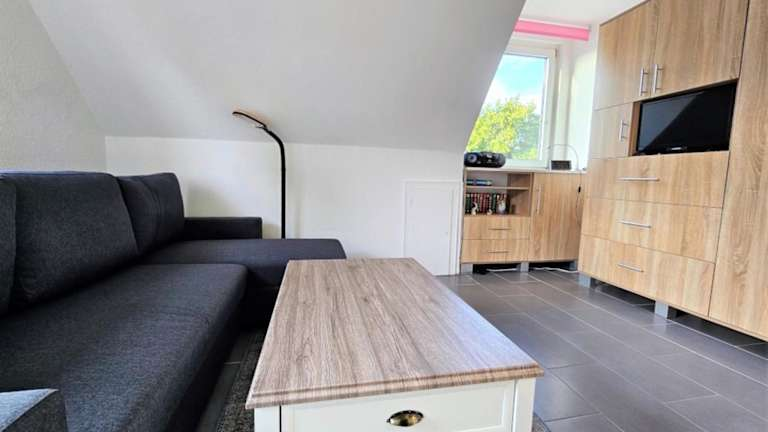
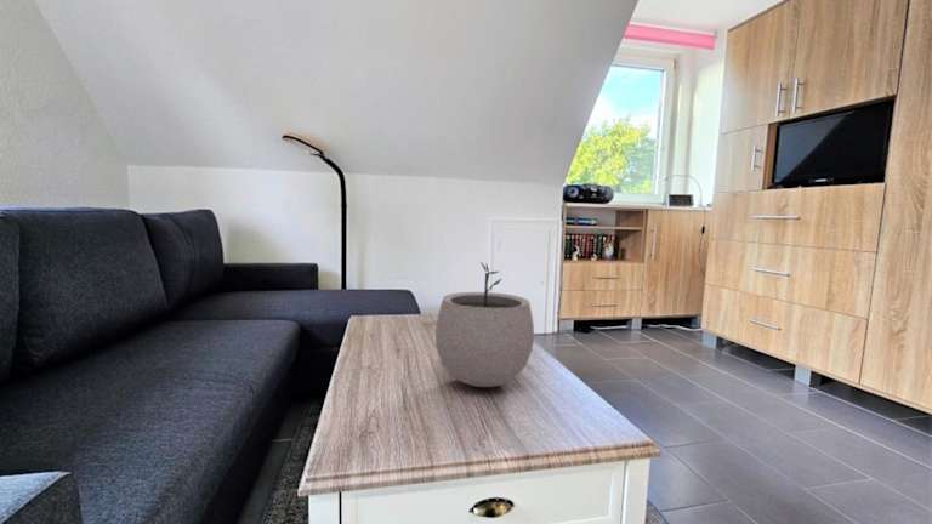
+ plant pot (484, 321)
